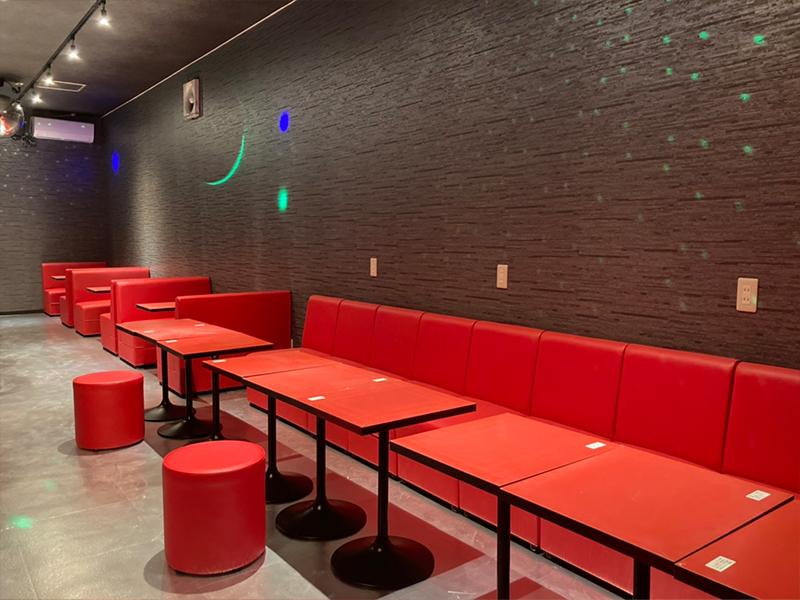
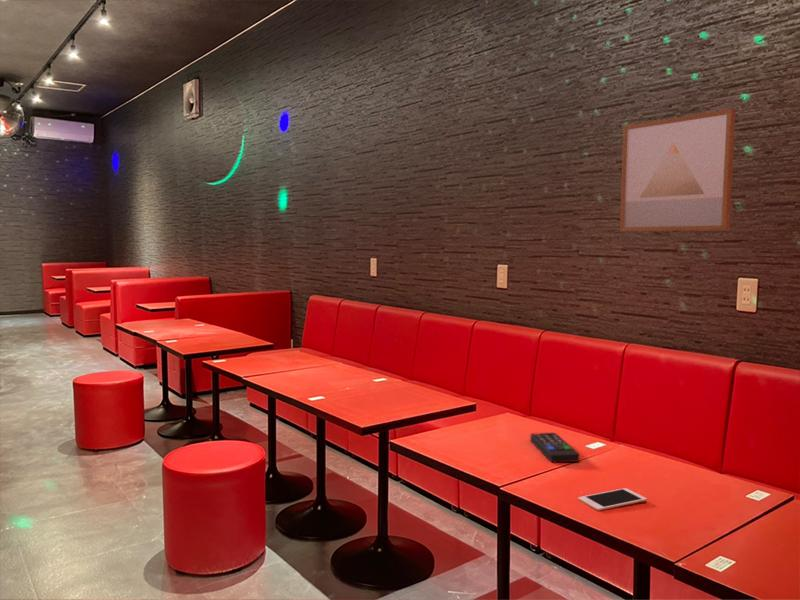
+ cell phone (612, 499)
+ remote control (553, 446)
+ wall art (673, 174)
